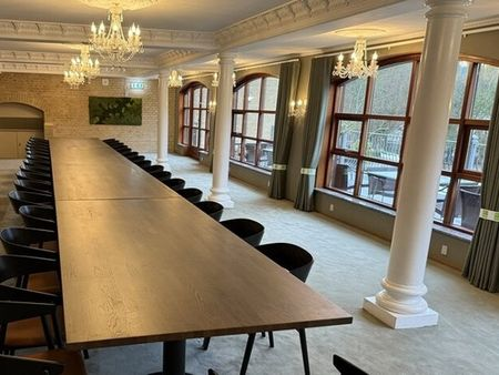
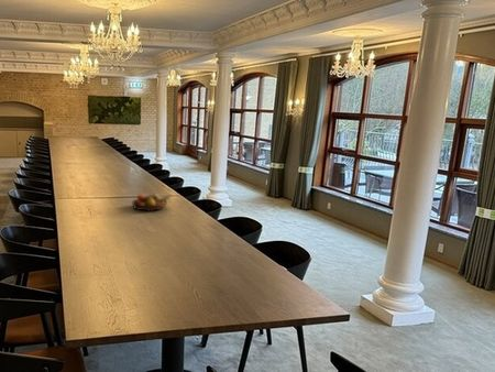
+ fruit bowl (150, 199)
